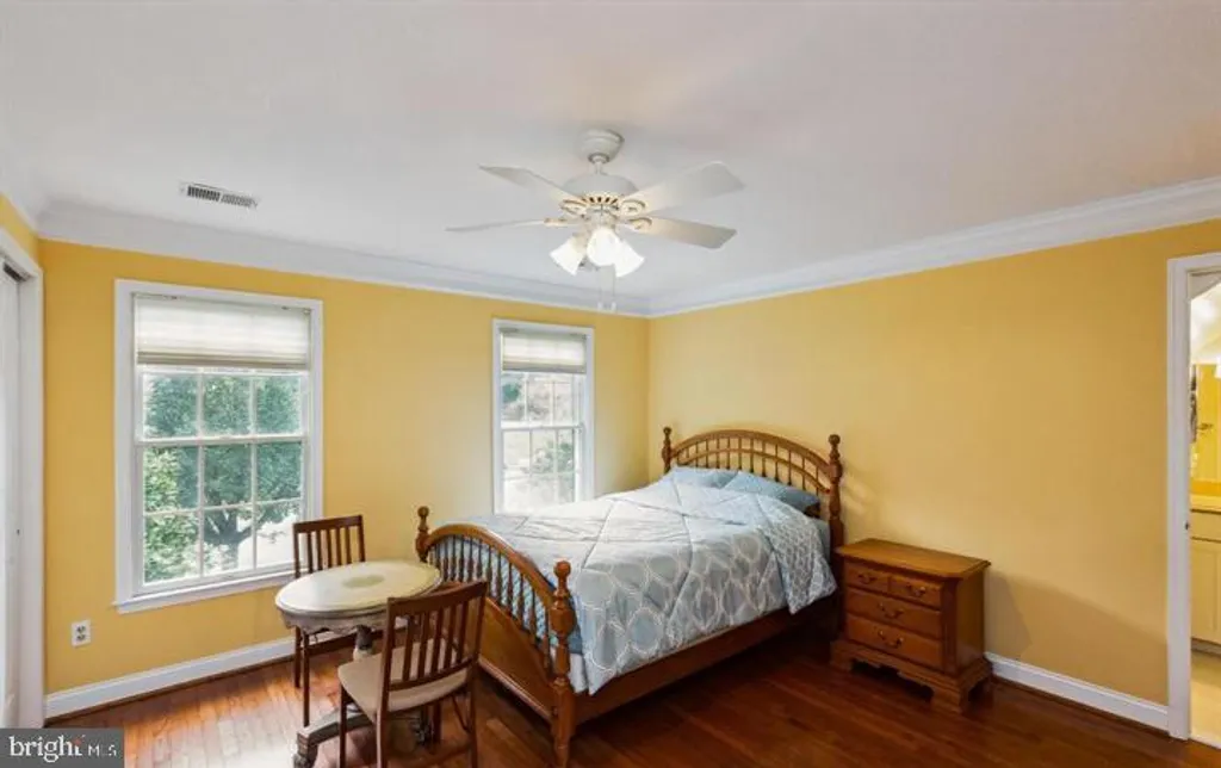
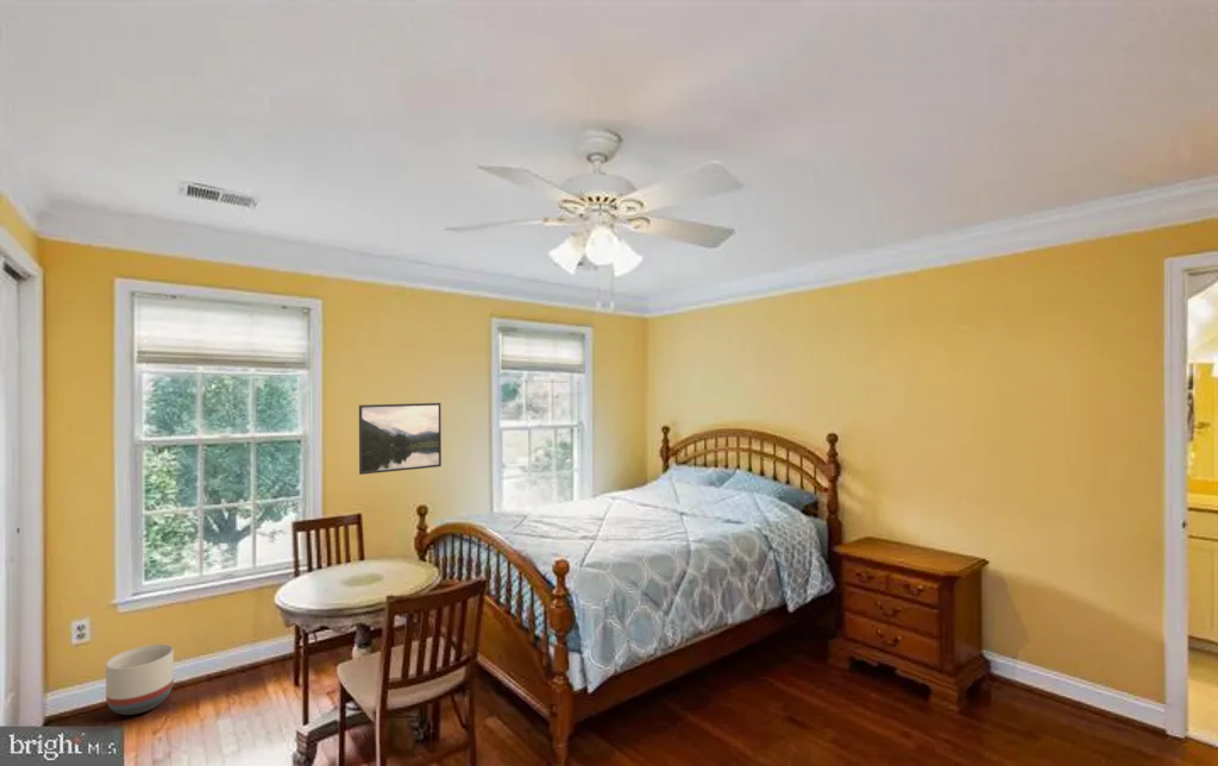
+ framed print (401, 437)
+ planter (140, 682)
